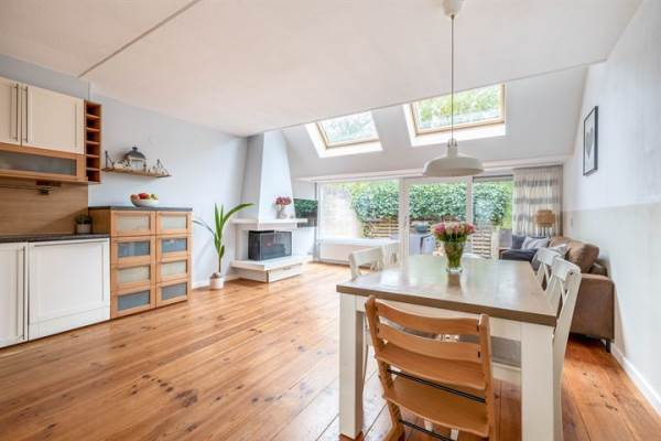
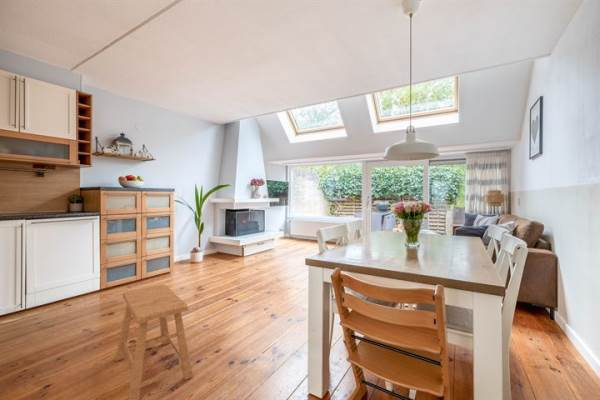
+ stool (155, 337)
